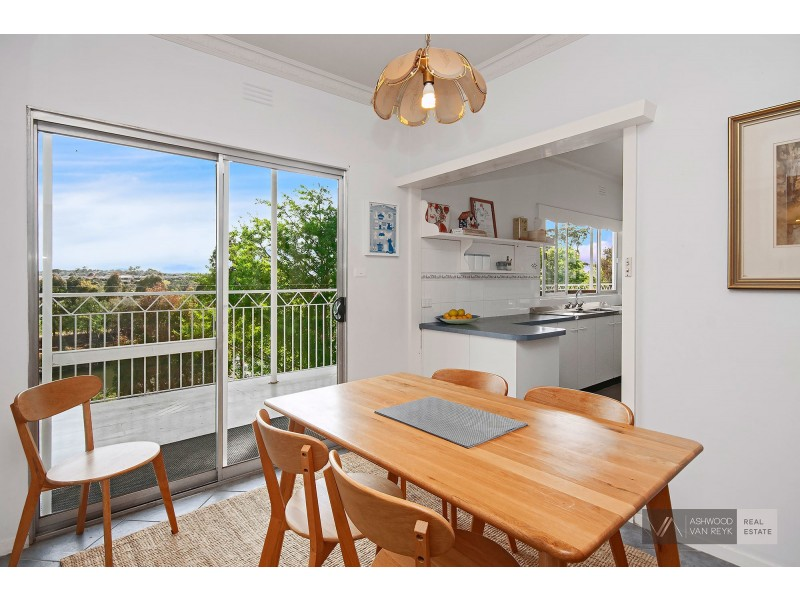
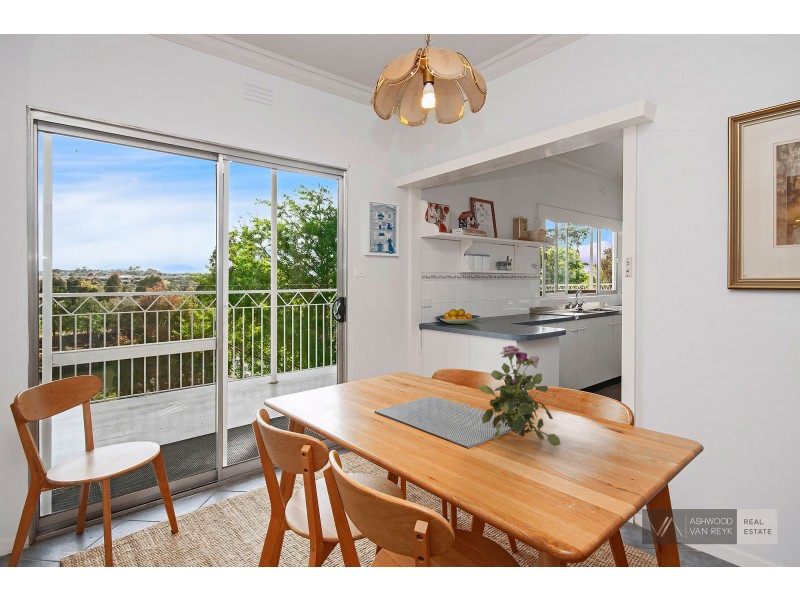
+ flower bouquet (518, 394)
